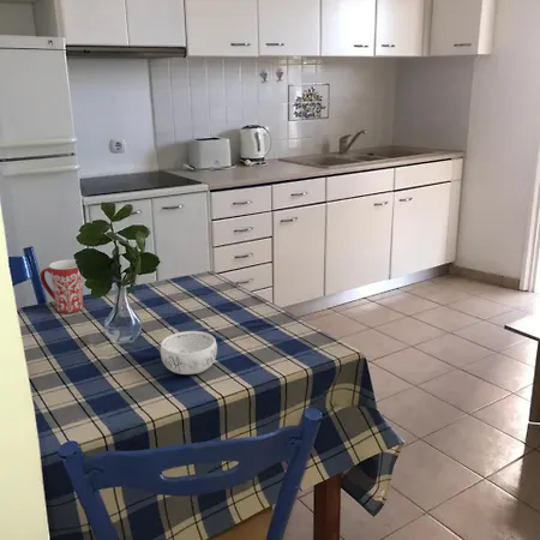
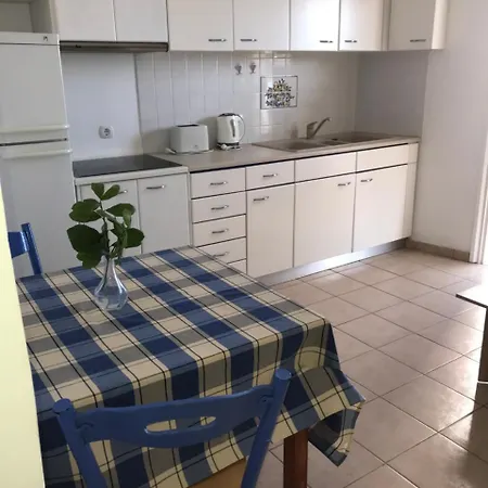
- decorative bowl (187, 352)
- mug (62, 286)
